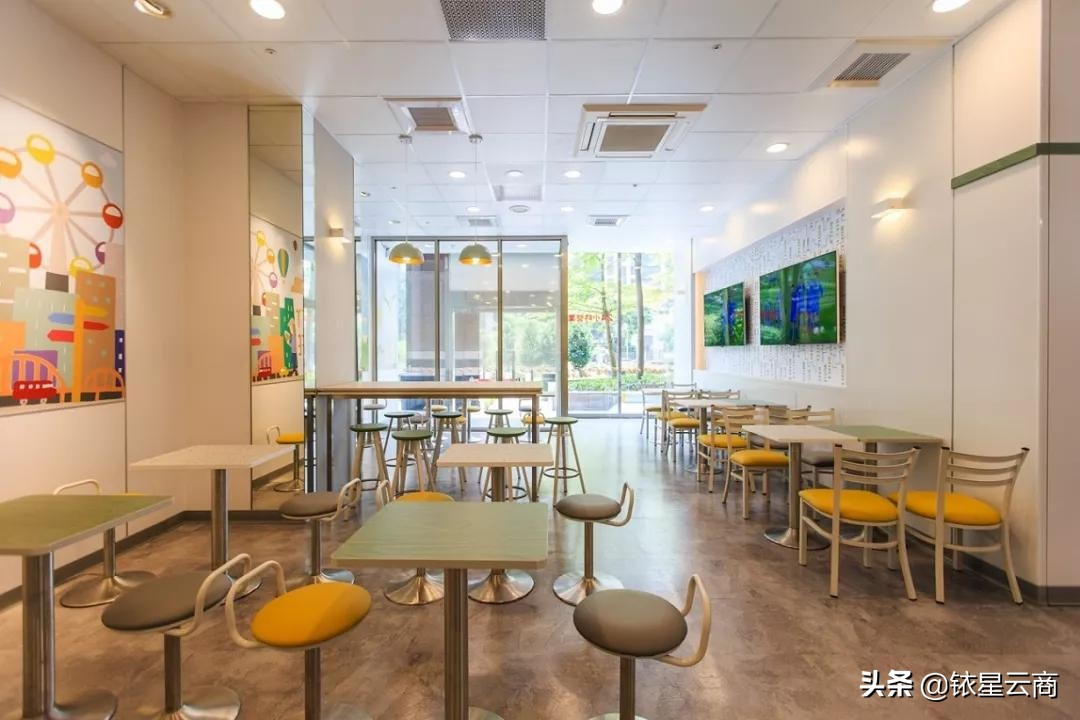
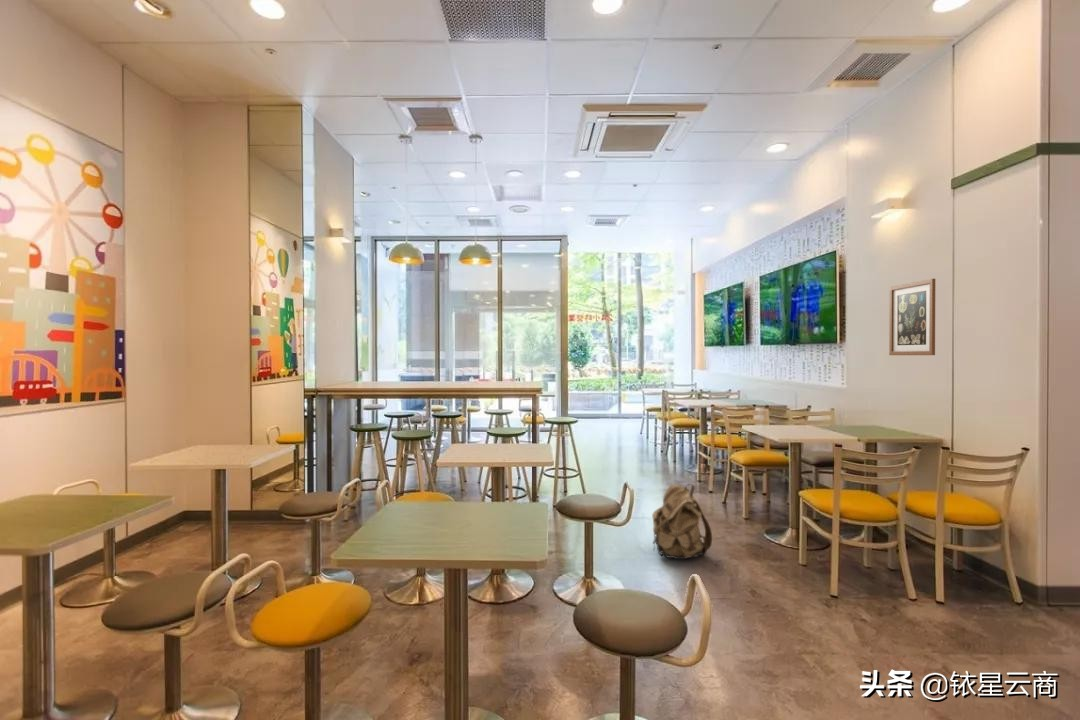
+ wall art (910, 319)
+ backpack (679, 516)
